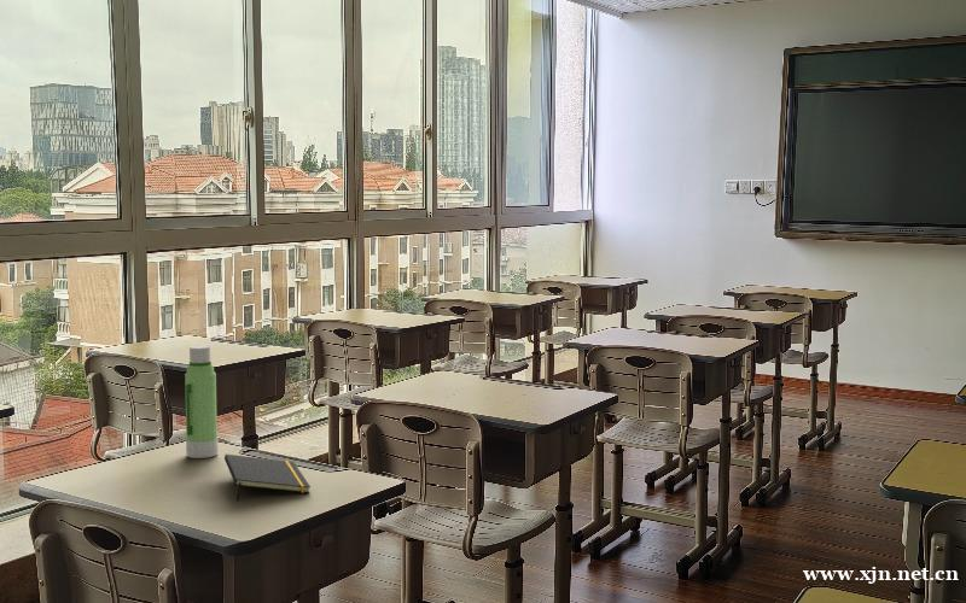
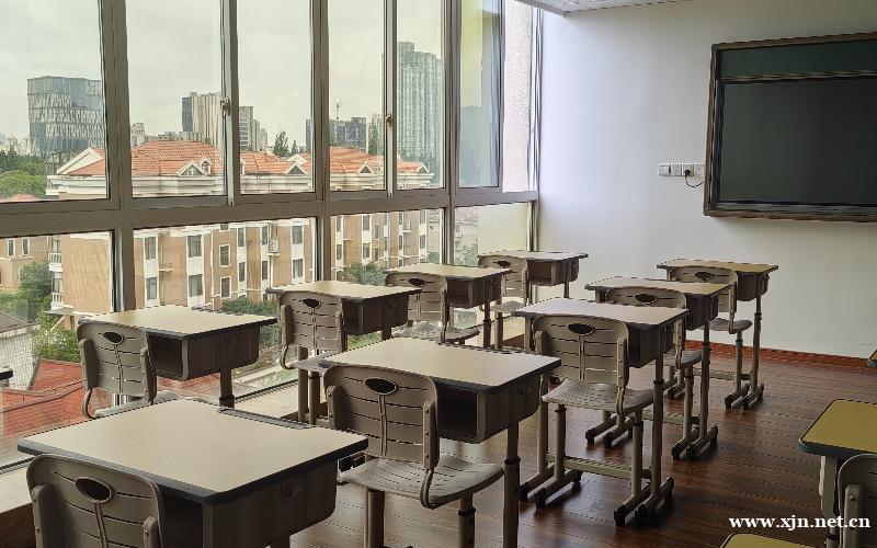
- water bottle (199, 400)
- notepad (266, 473)
